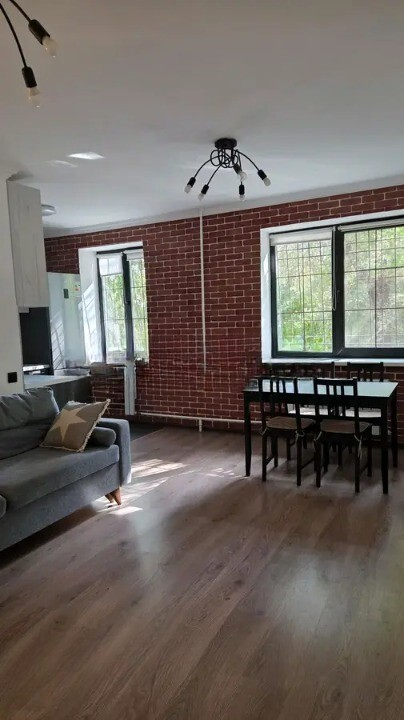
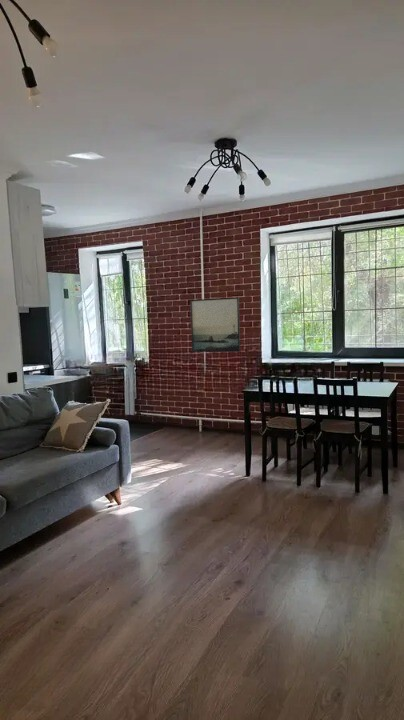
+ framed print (214, 325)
